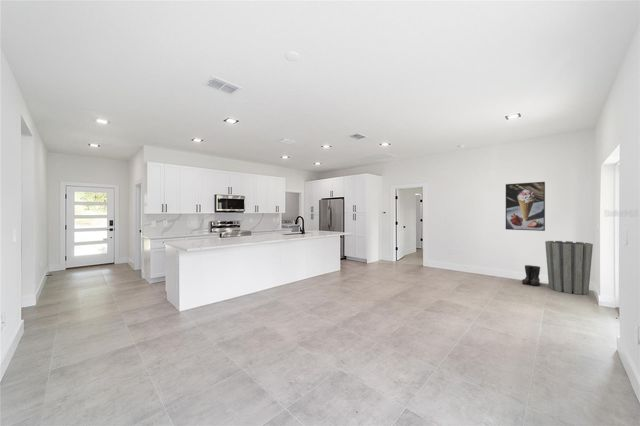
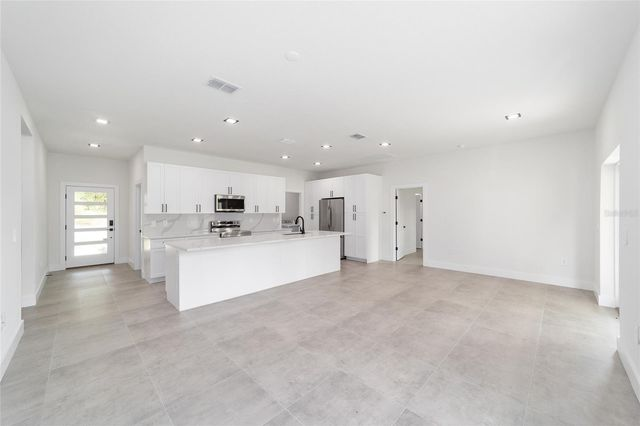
- boots (531, 274)
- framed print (524, 206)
- trash can (568, 266)
